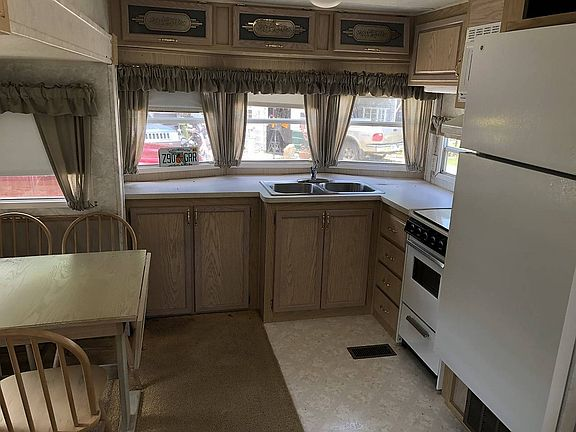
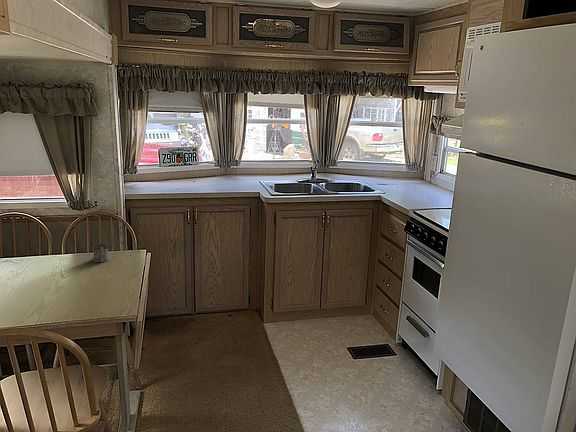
+ tea glass holder (101, 253)
